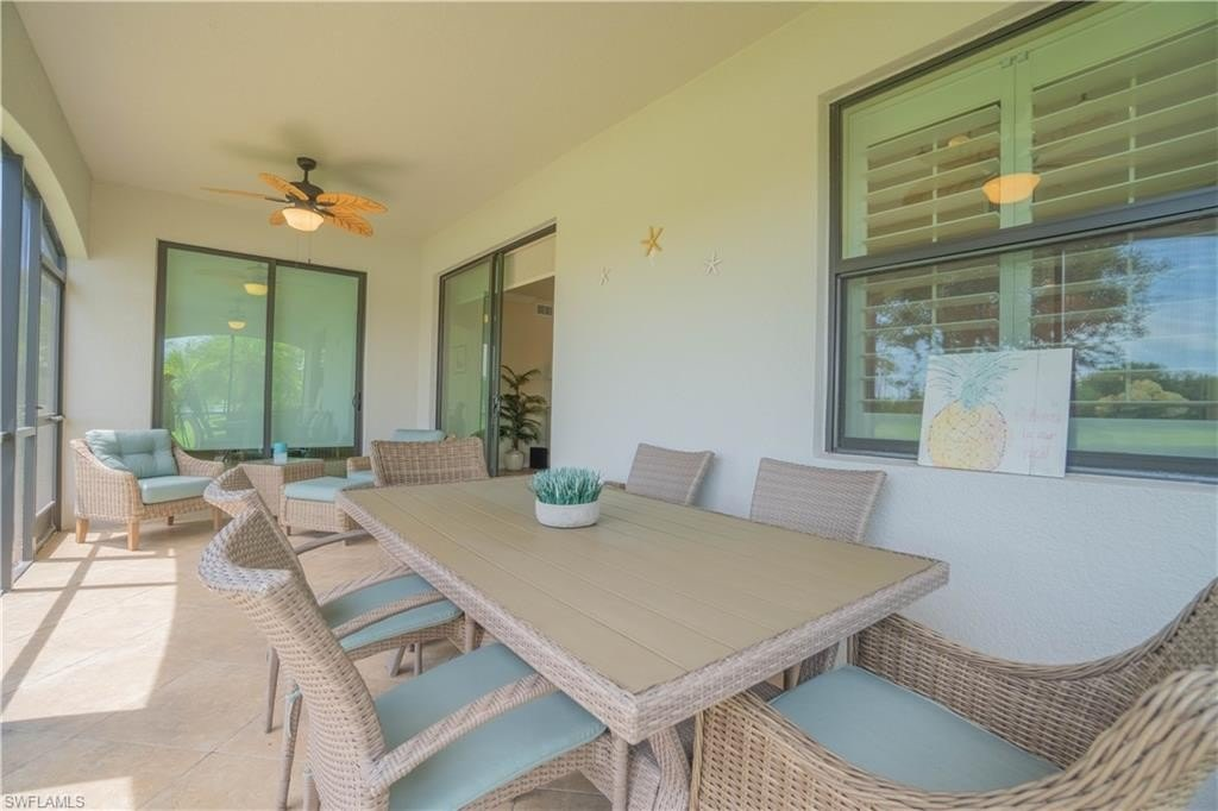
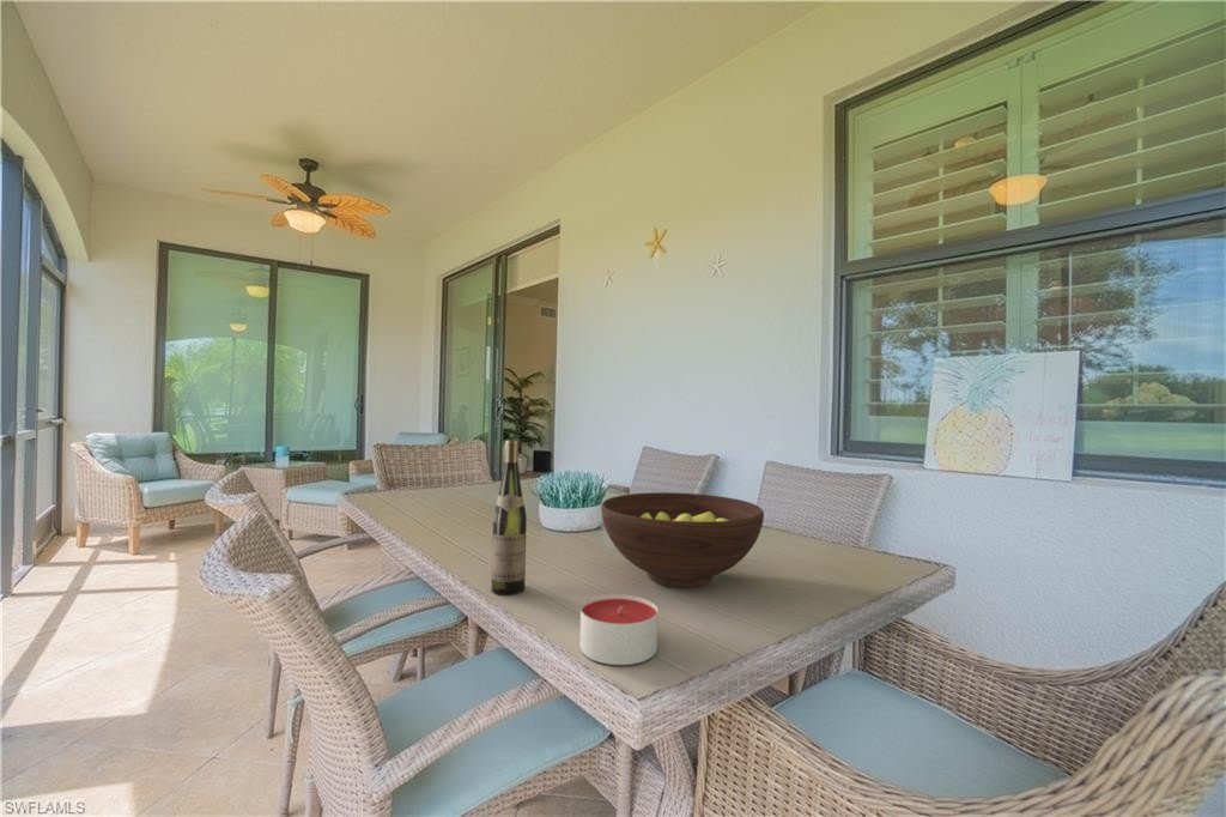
+ fruit bowl (680, 541)
+ candle (618, 625)
+ wine bottle (509, 514)
